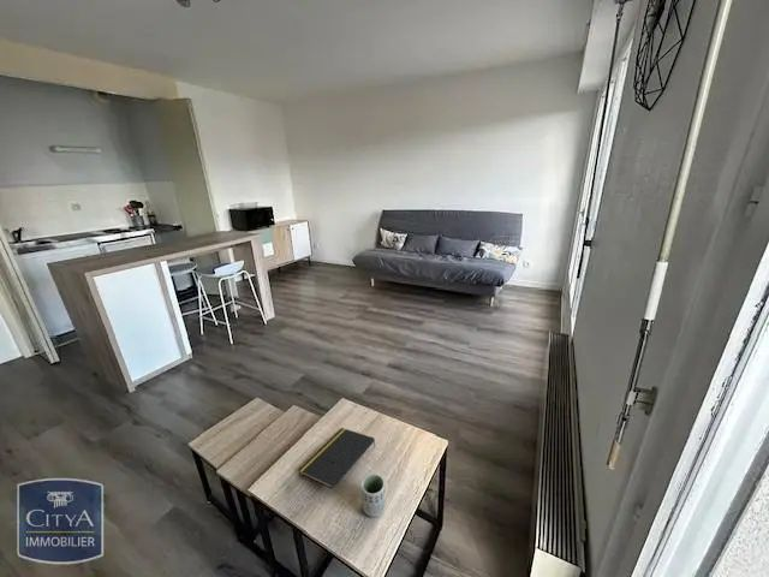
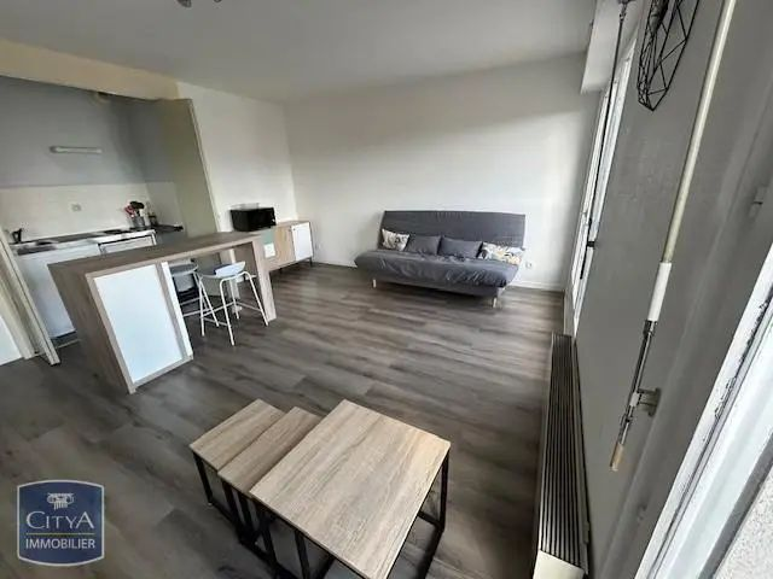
- cup (372, 495)
- notepad (338, 454)
